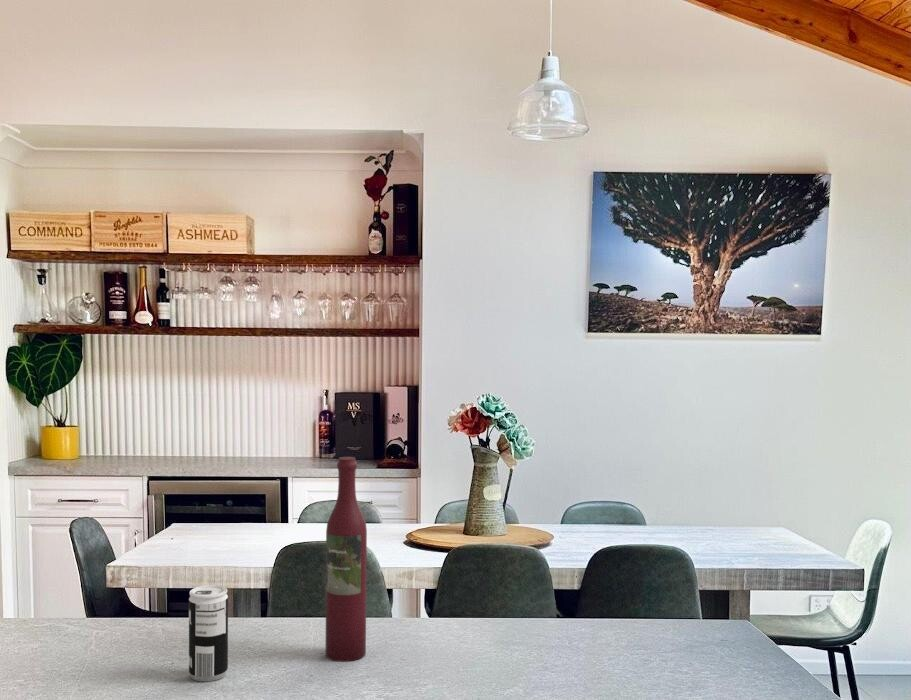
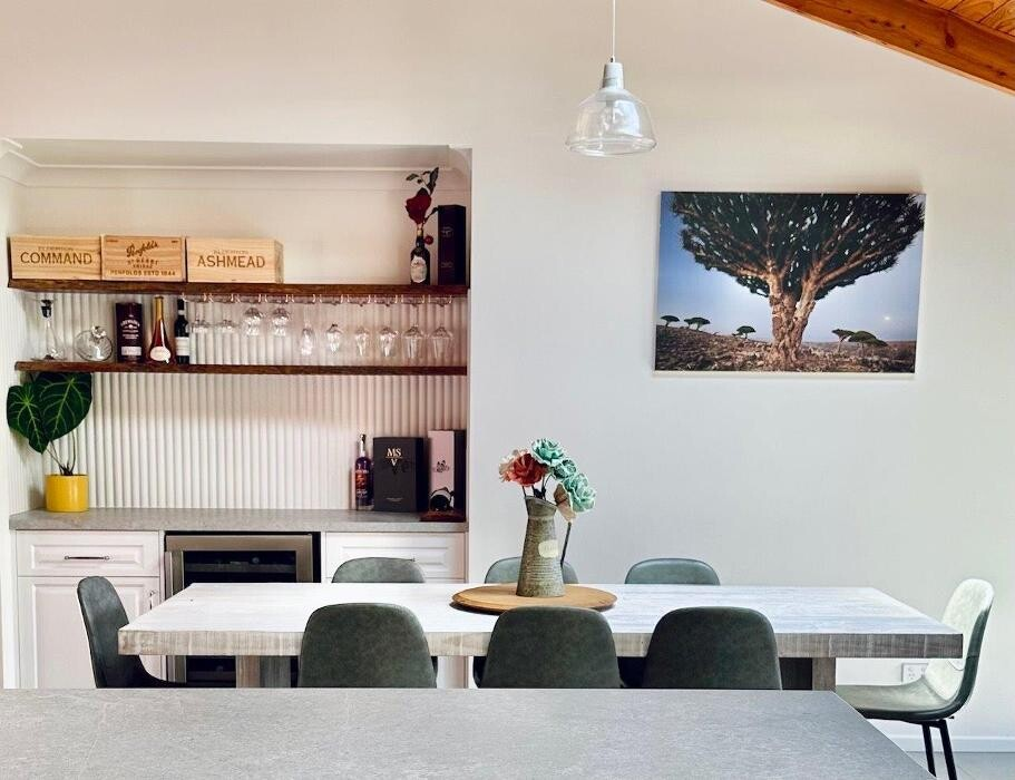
- wine bottle (346, 556)
- beverage can (208, 632)
